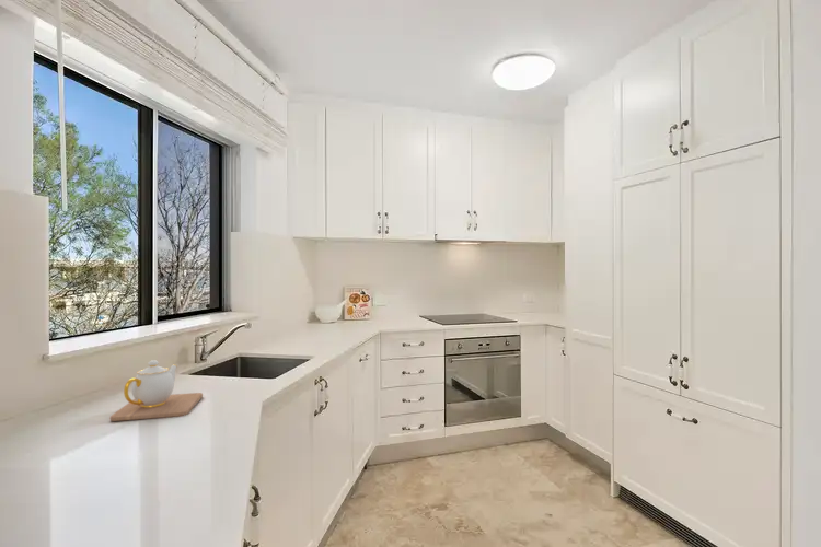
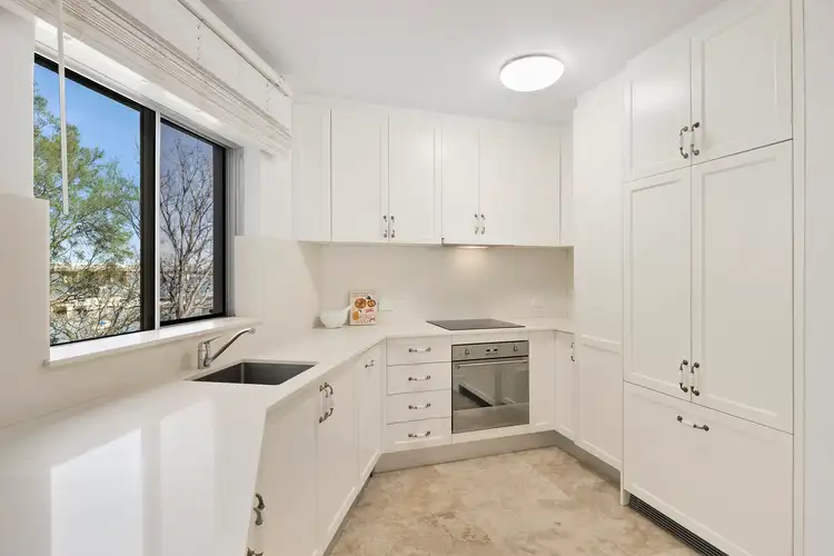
- teapot (160, 383)
